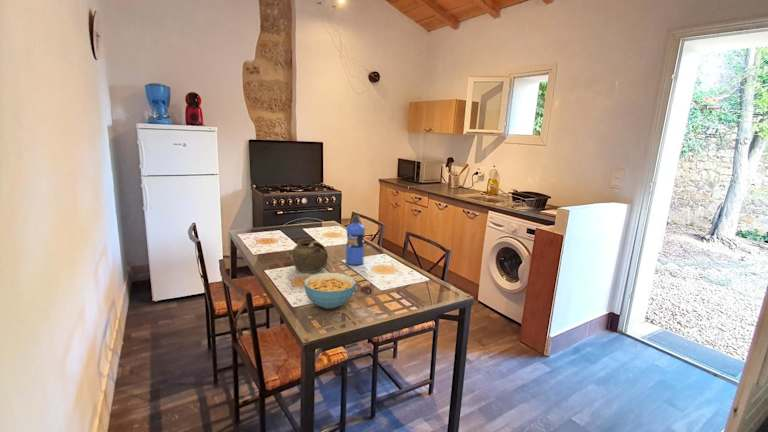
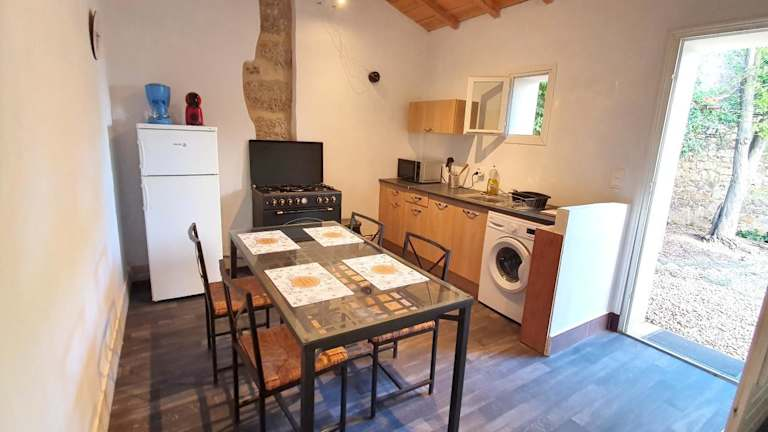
- water bottle (355, 238)
- cereal bowl (329, 293)
- teapot (308, 255)
